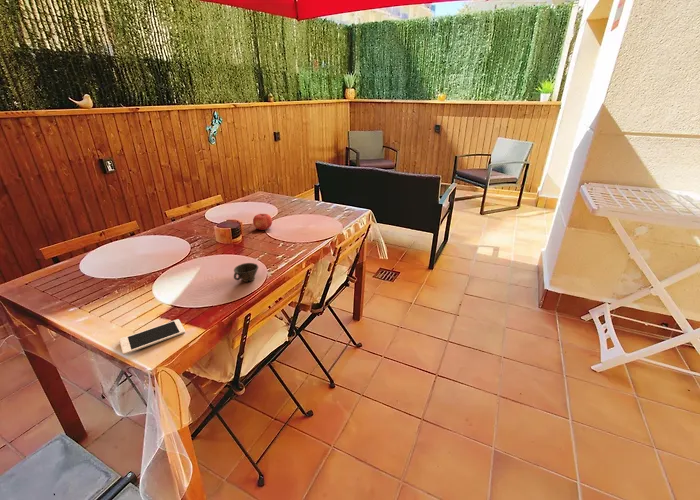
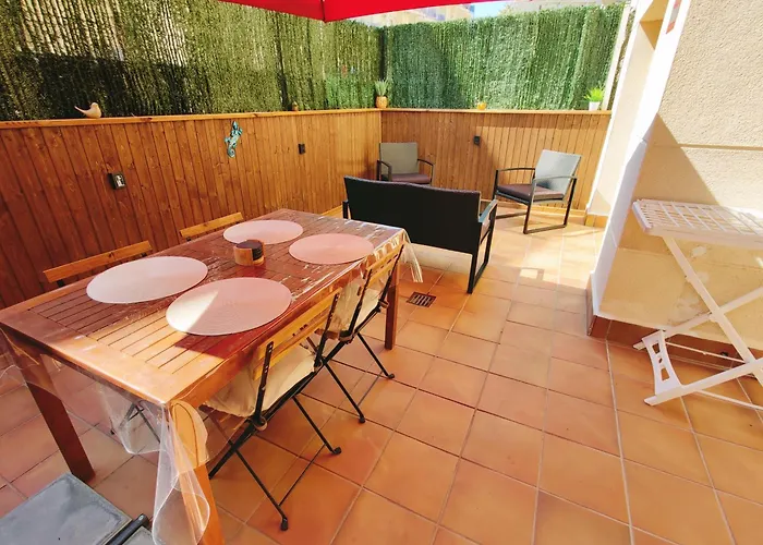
- cell phone (152, 335)
- cup (245, 273)
- fruit (262, 220)
